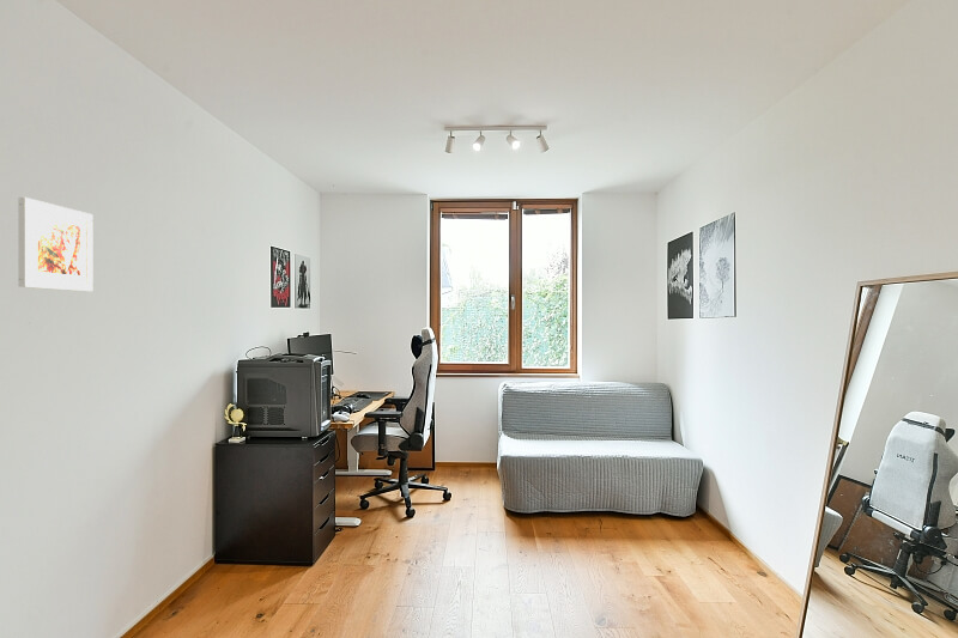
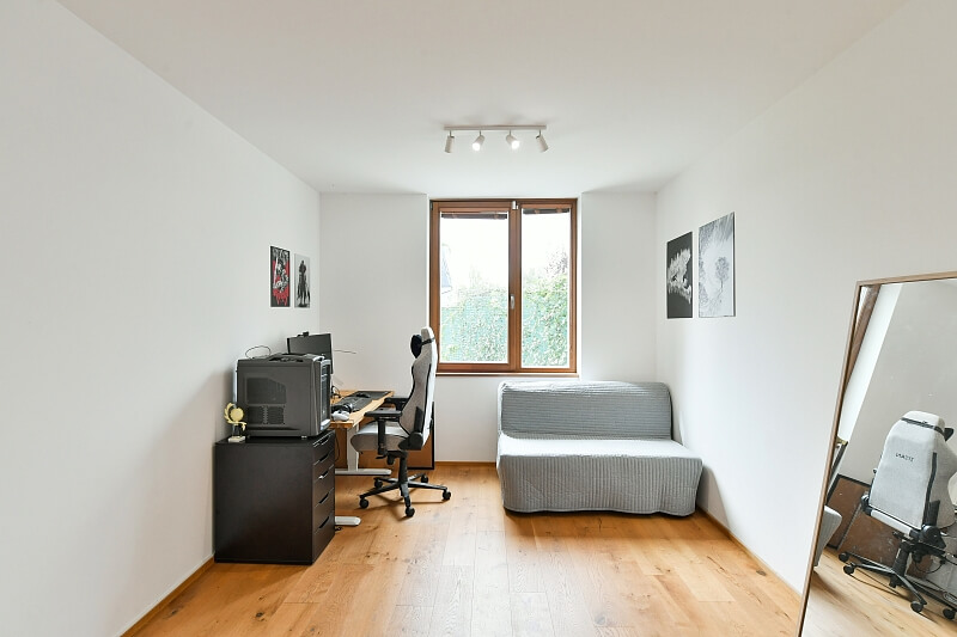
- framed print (57, 248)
